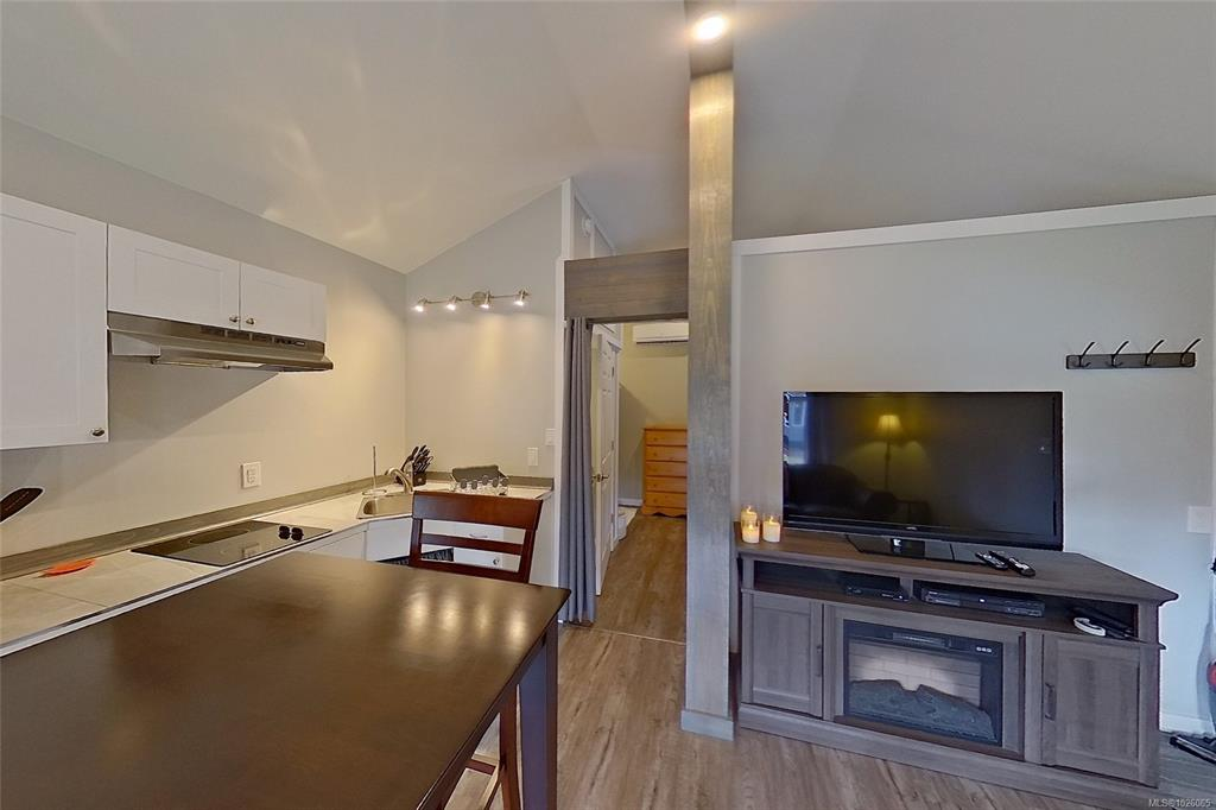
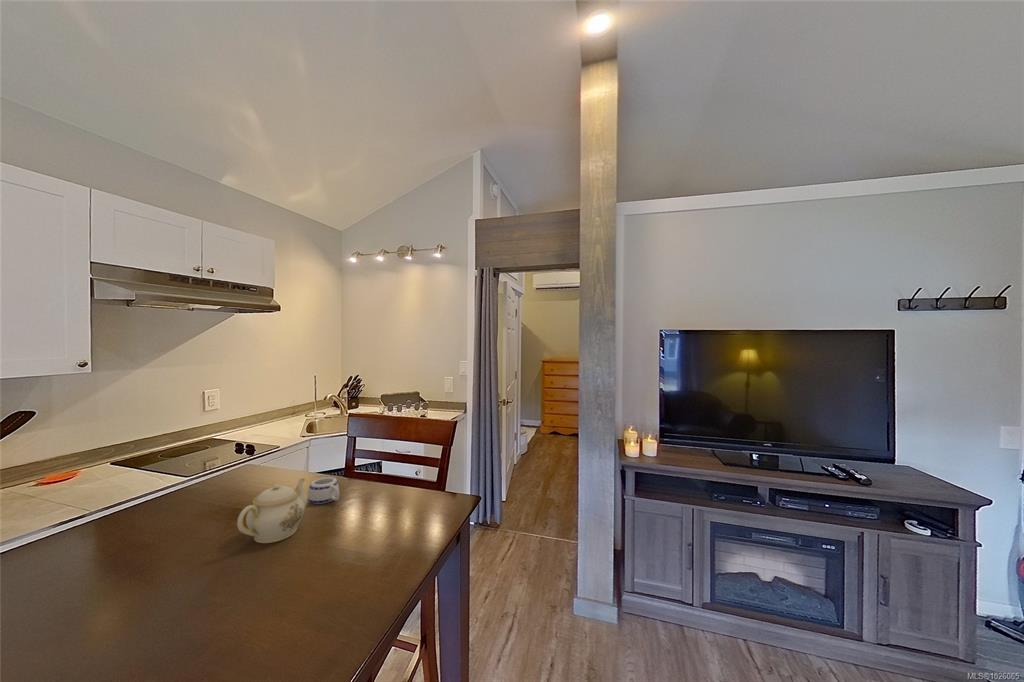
+ teapot (274, 510)
+ mug (326, 490)
